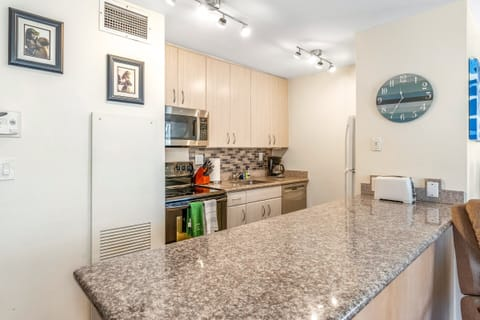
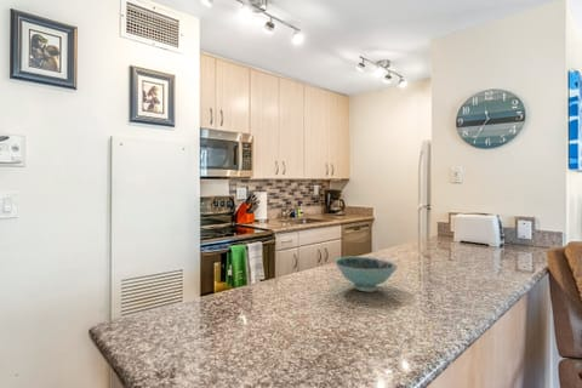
+ bowl (365, 275)
